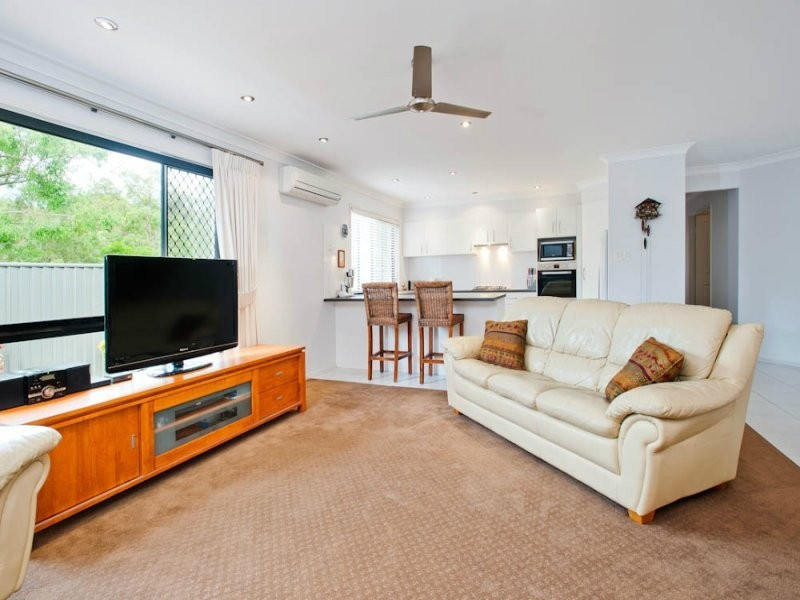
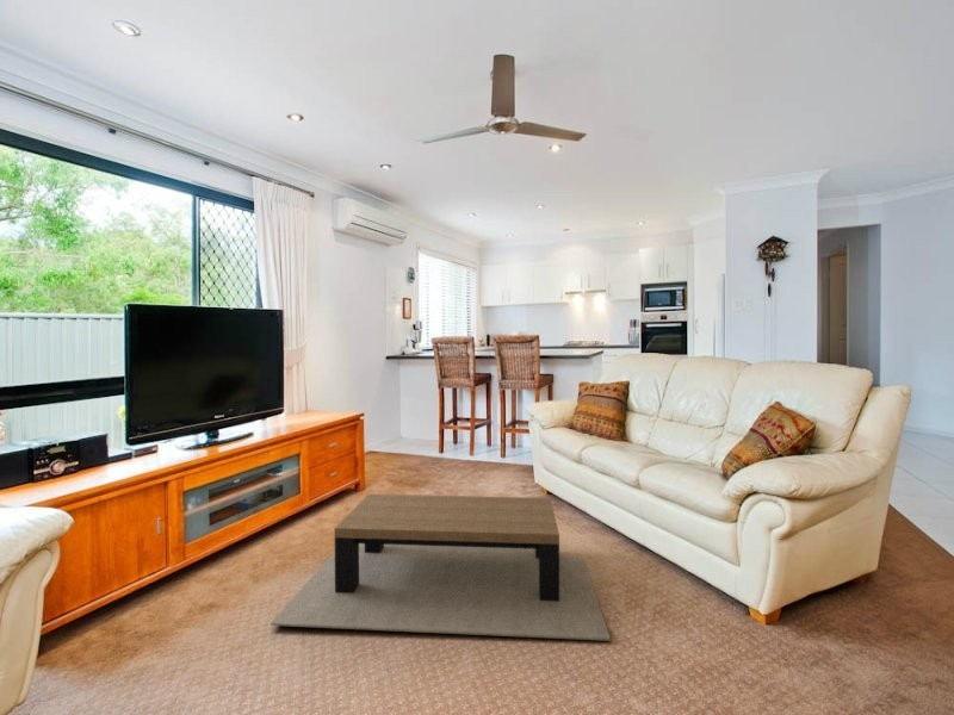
+ coffee table (452, 541)
